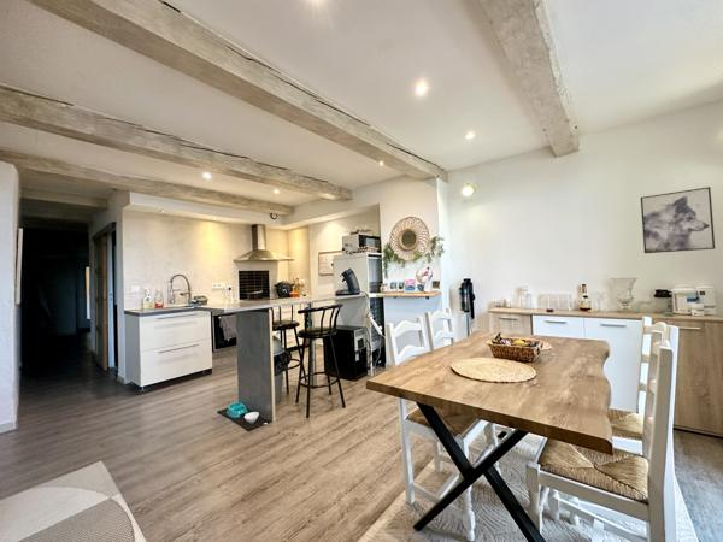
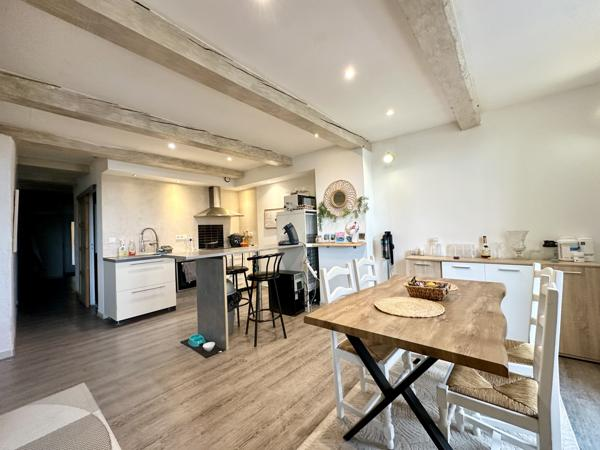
- wall art (675, 222)
